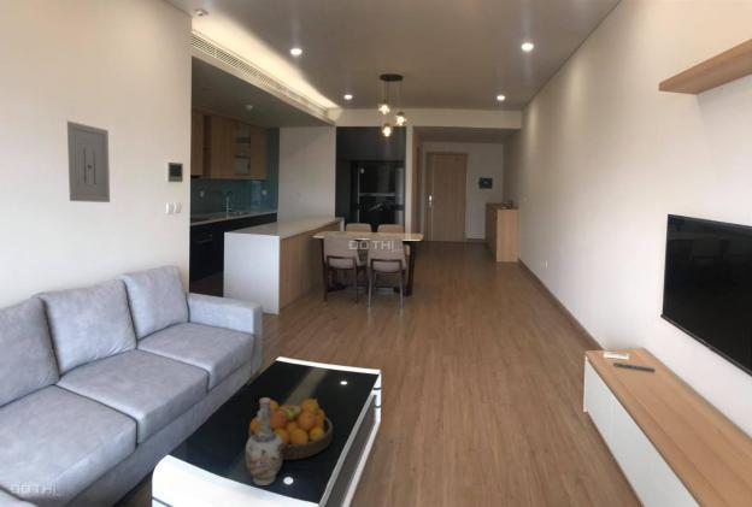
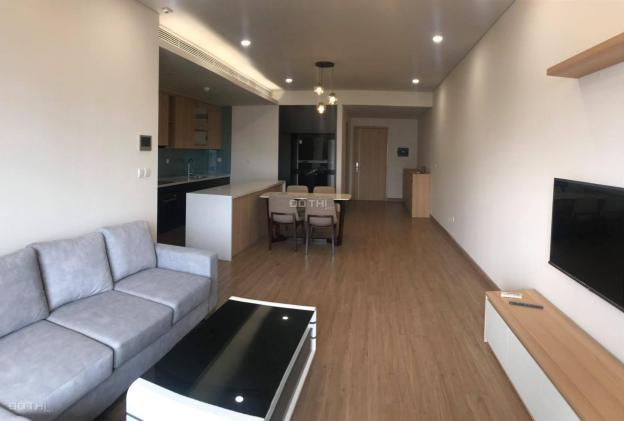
- wall art (89, 164)
- vase (264, 440)
- fruit bowl (290, 420)
